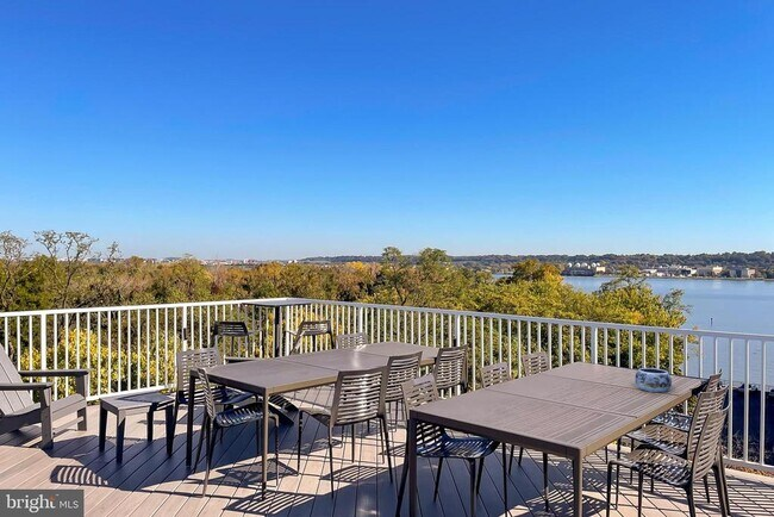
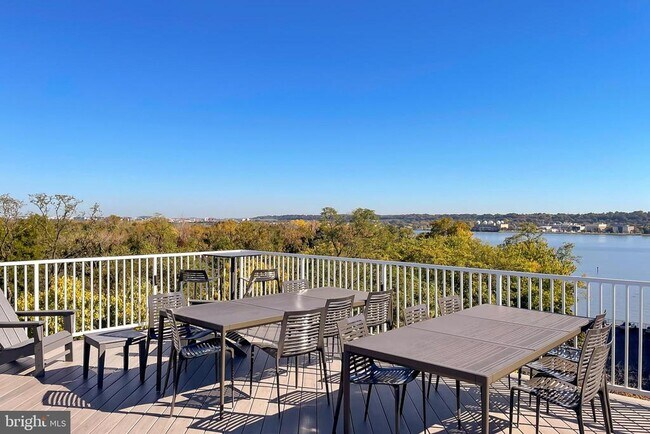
- decorative bowl (653, 380)
